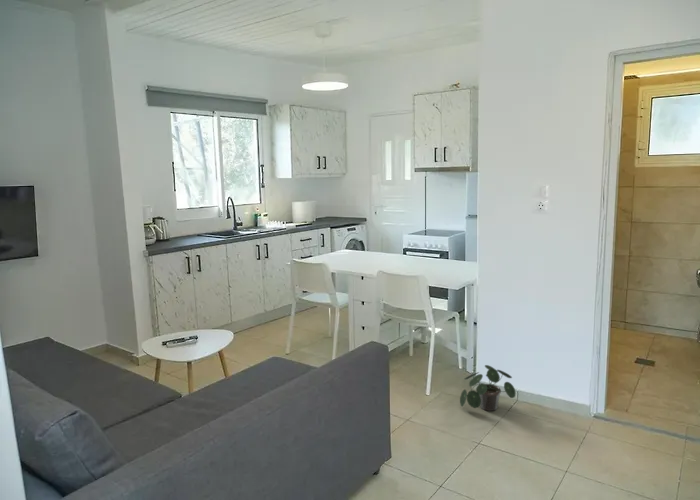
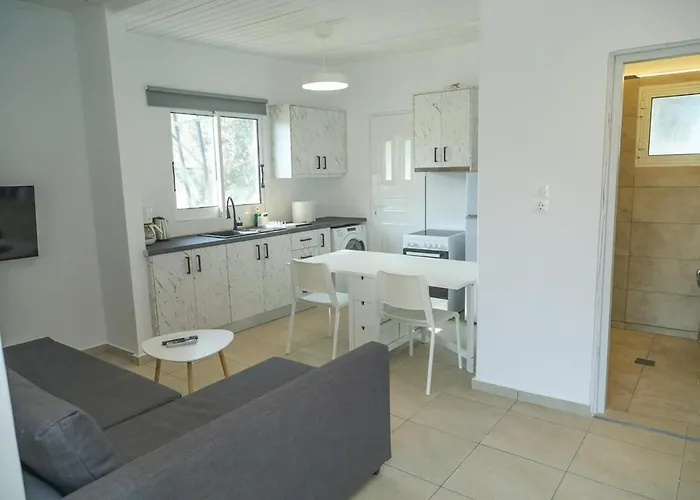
- potted plant (487, 387)
